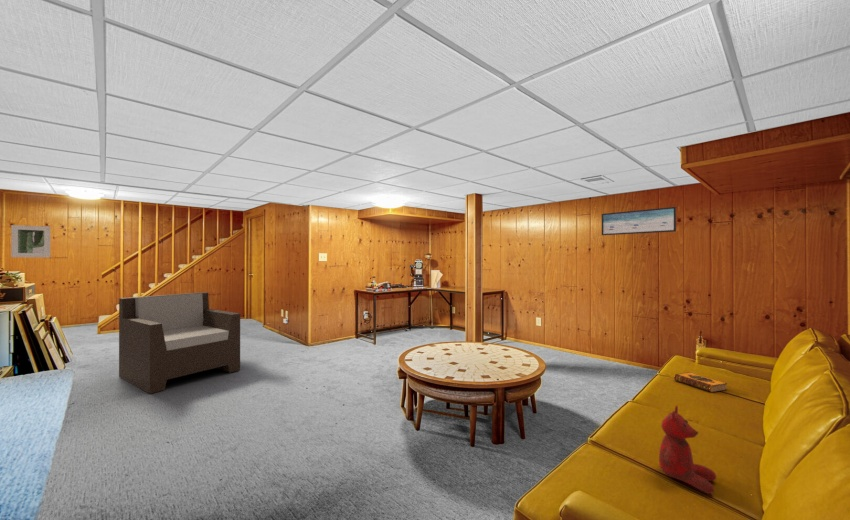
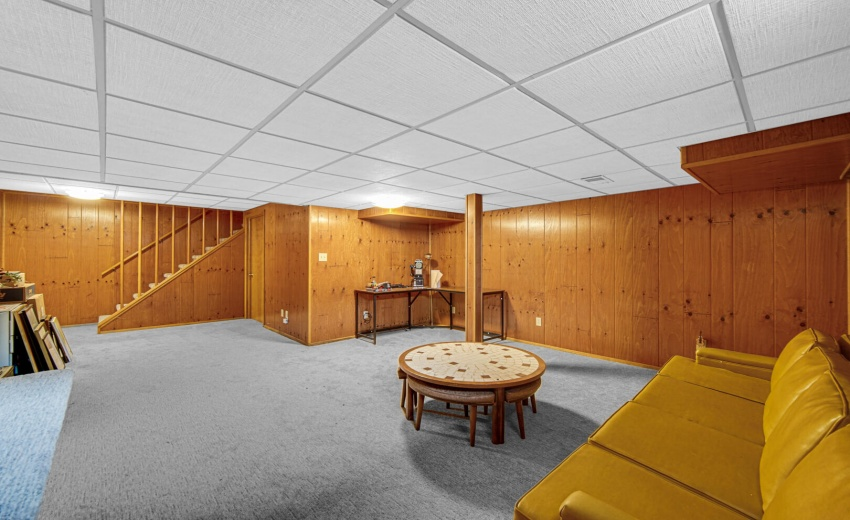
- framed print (31, 241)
- teddy bear (686, 444)
- armchair (181, 335)
- hardback book (699, 381)
- wall art (636, 222)
